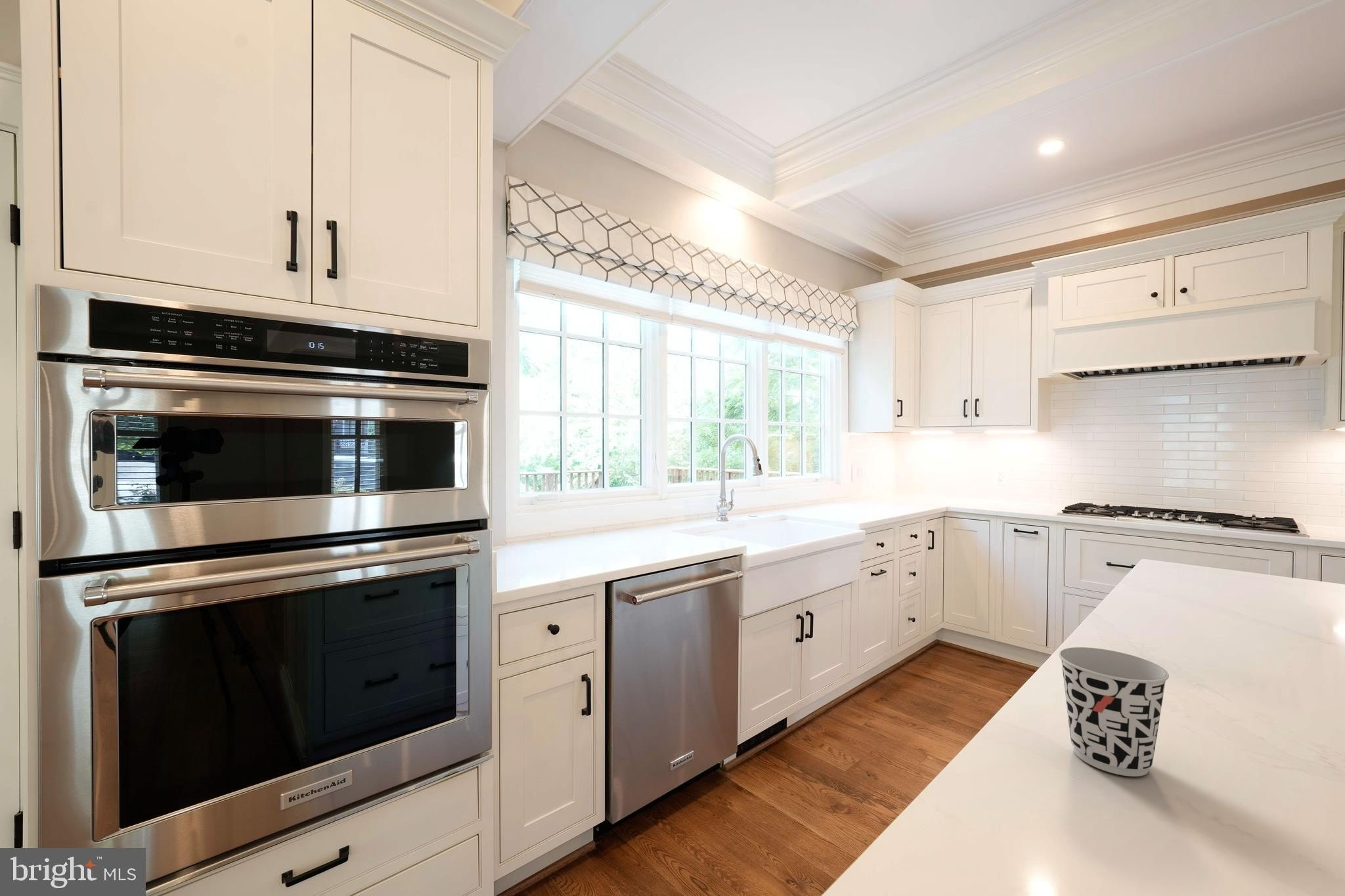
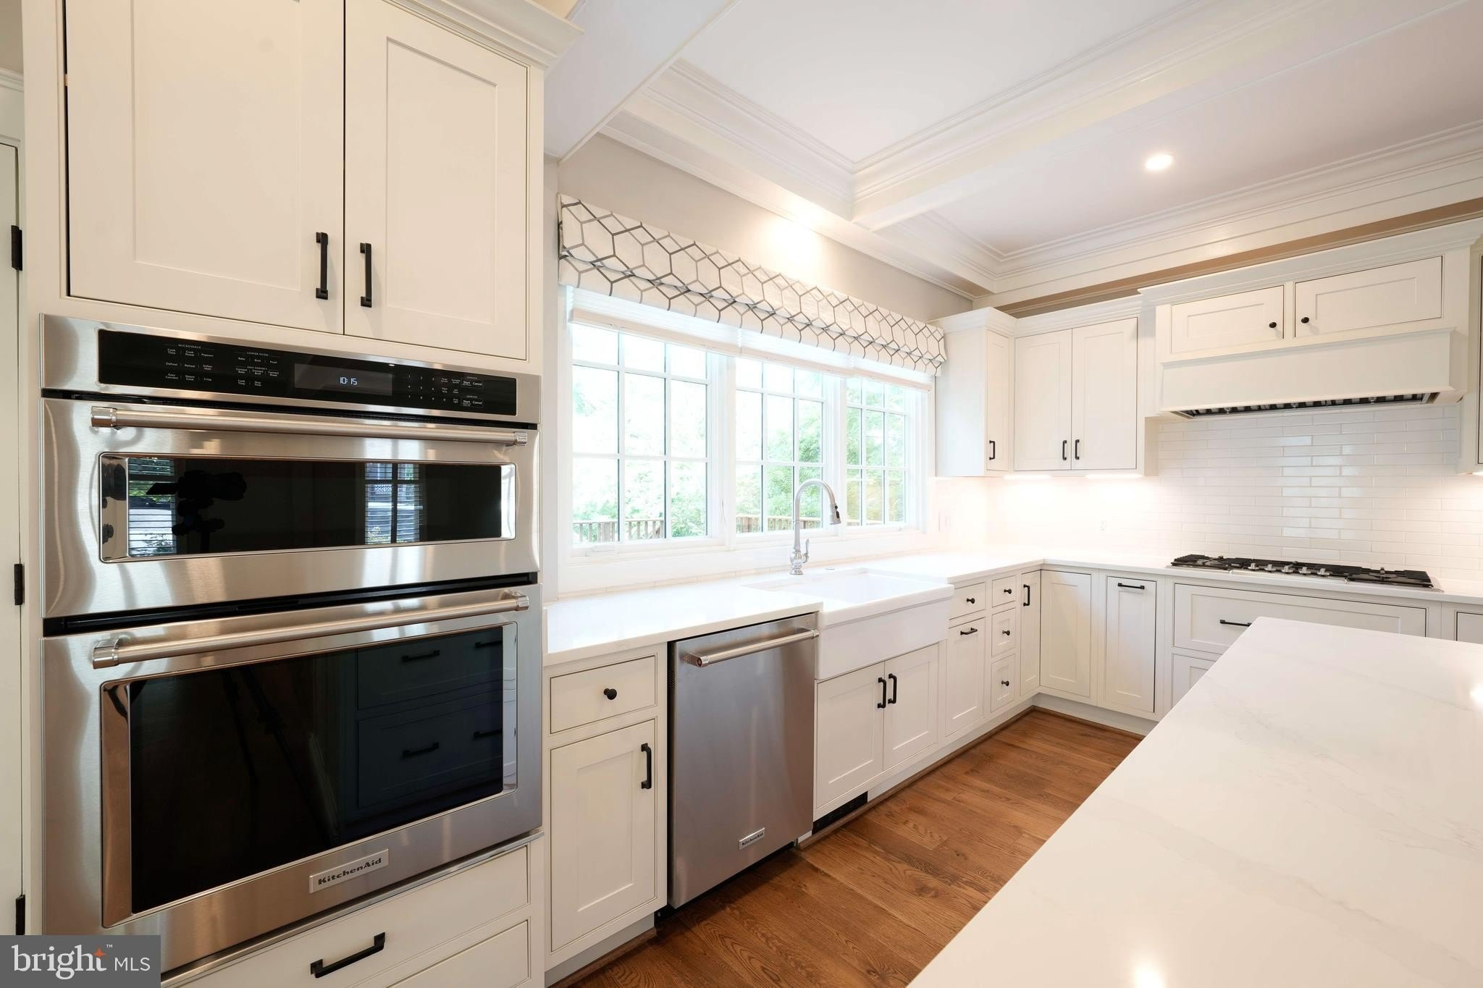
- cup (1111, 710)
